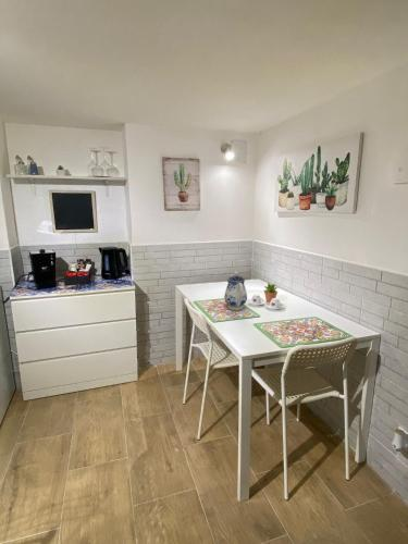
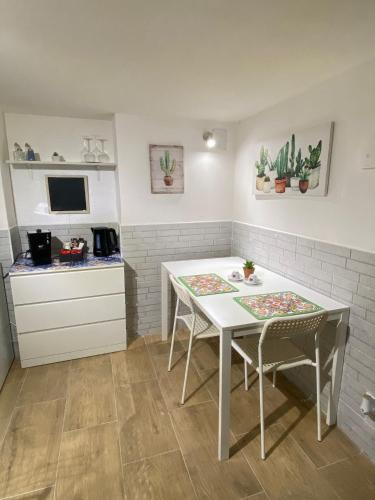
- teapot (235, 289)
